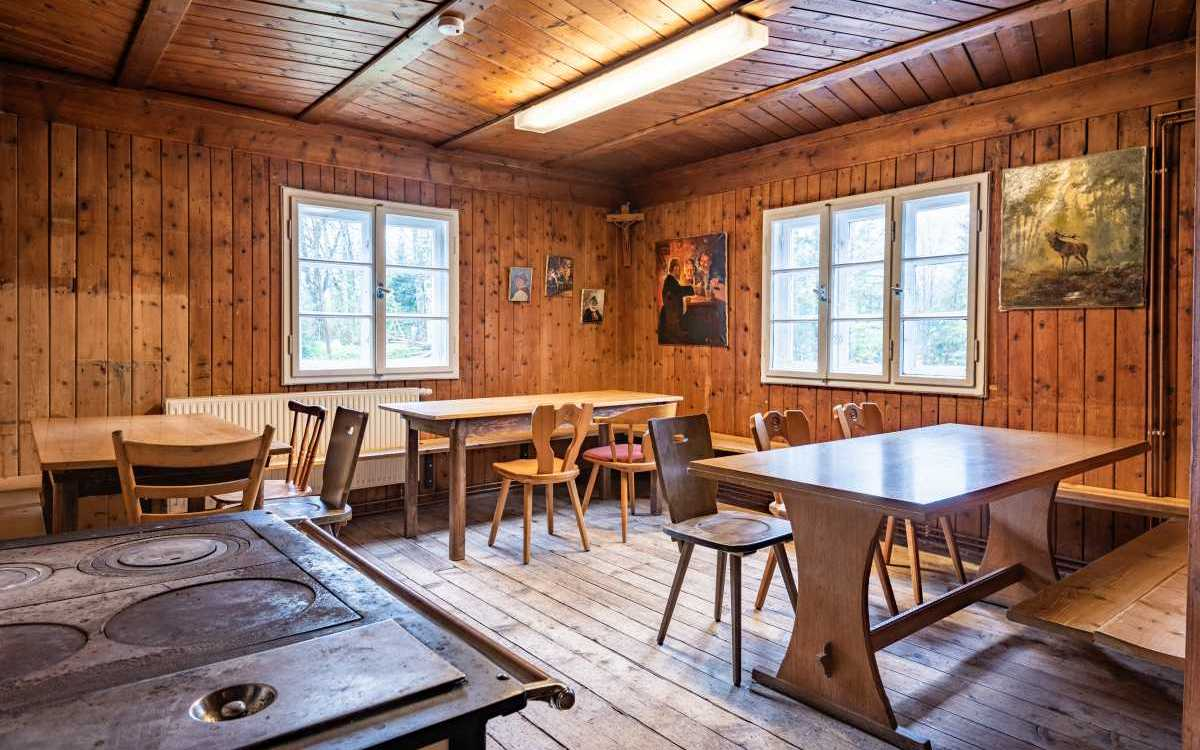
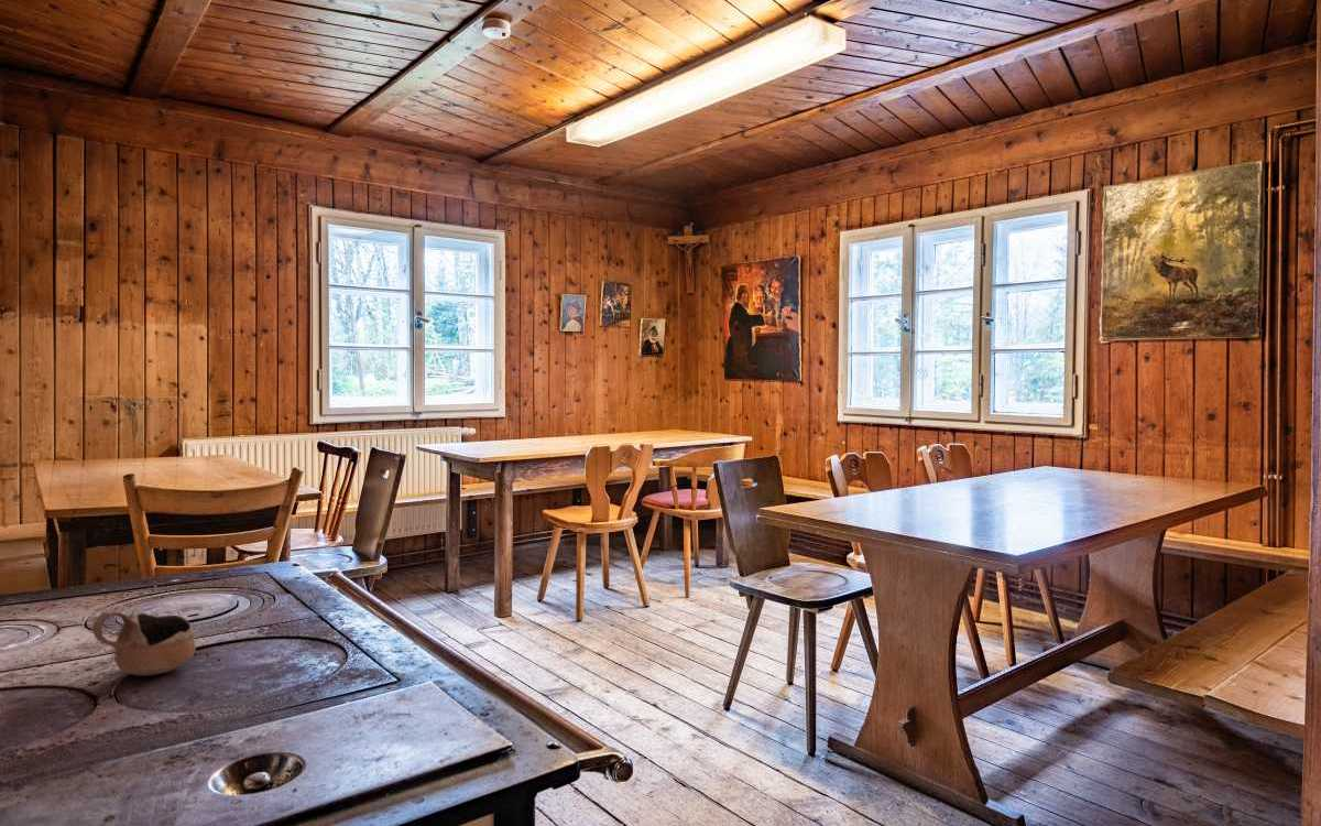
+ cup (144, 637)
